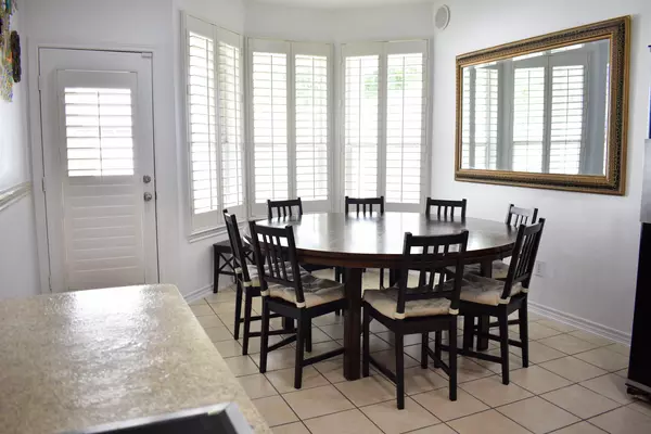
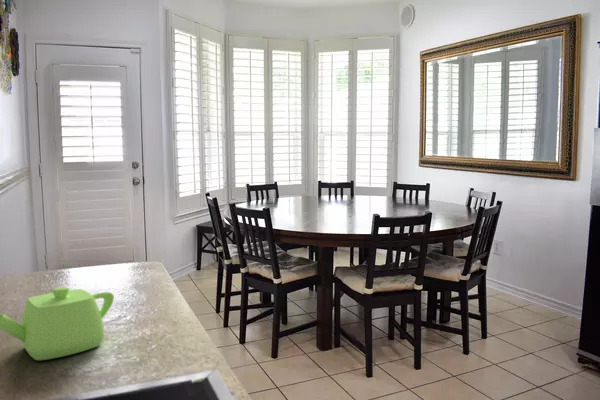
+ teapot (57, 317)
